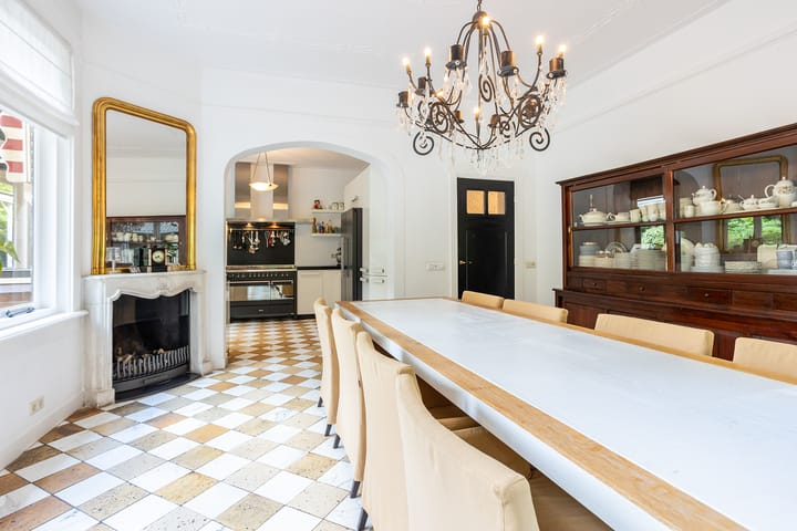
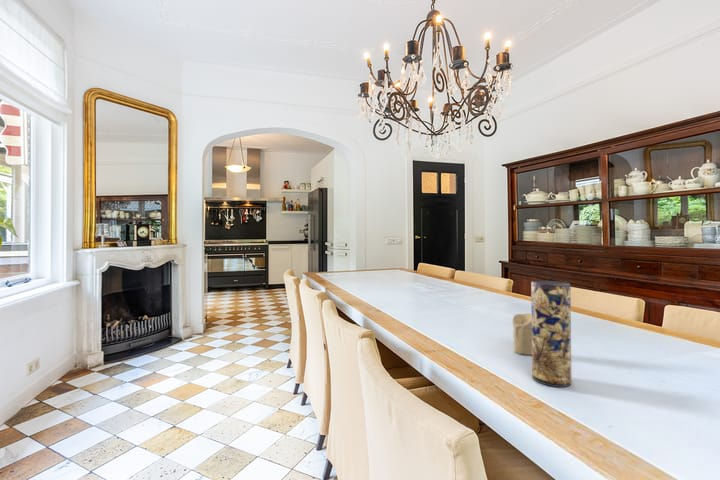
+ candle (523, 333)
+ vase (550, 331)
